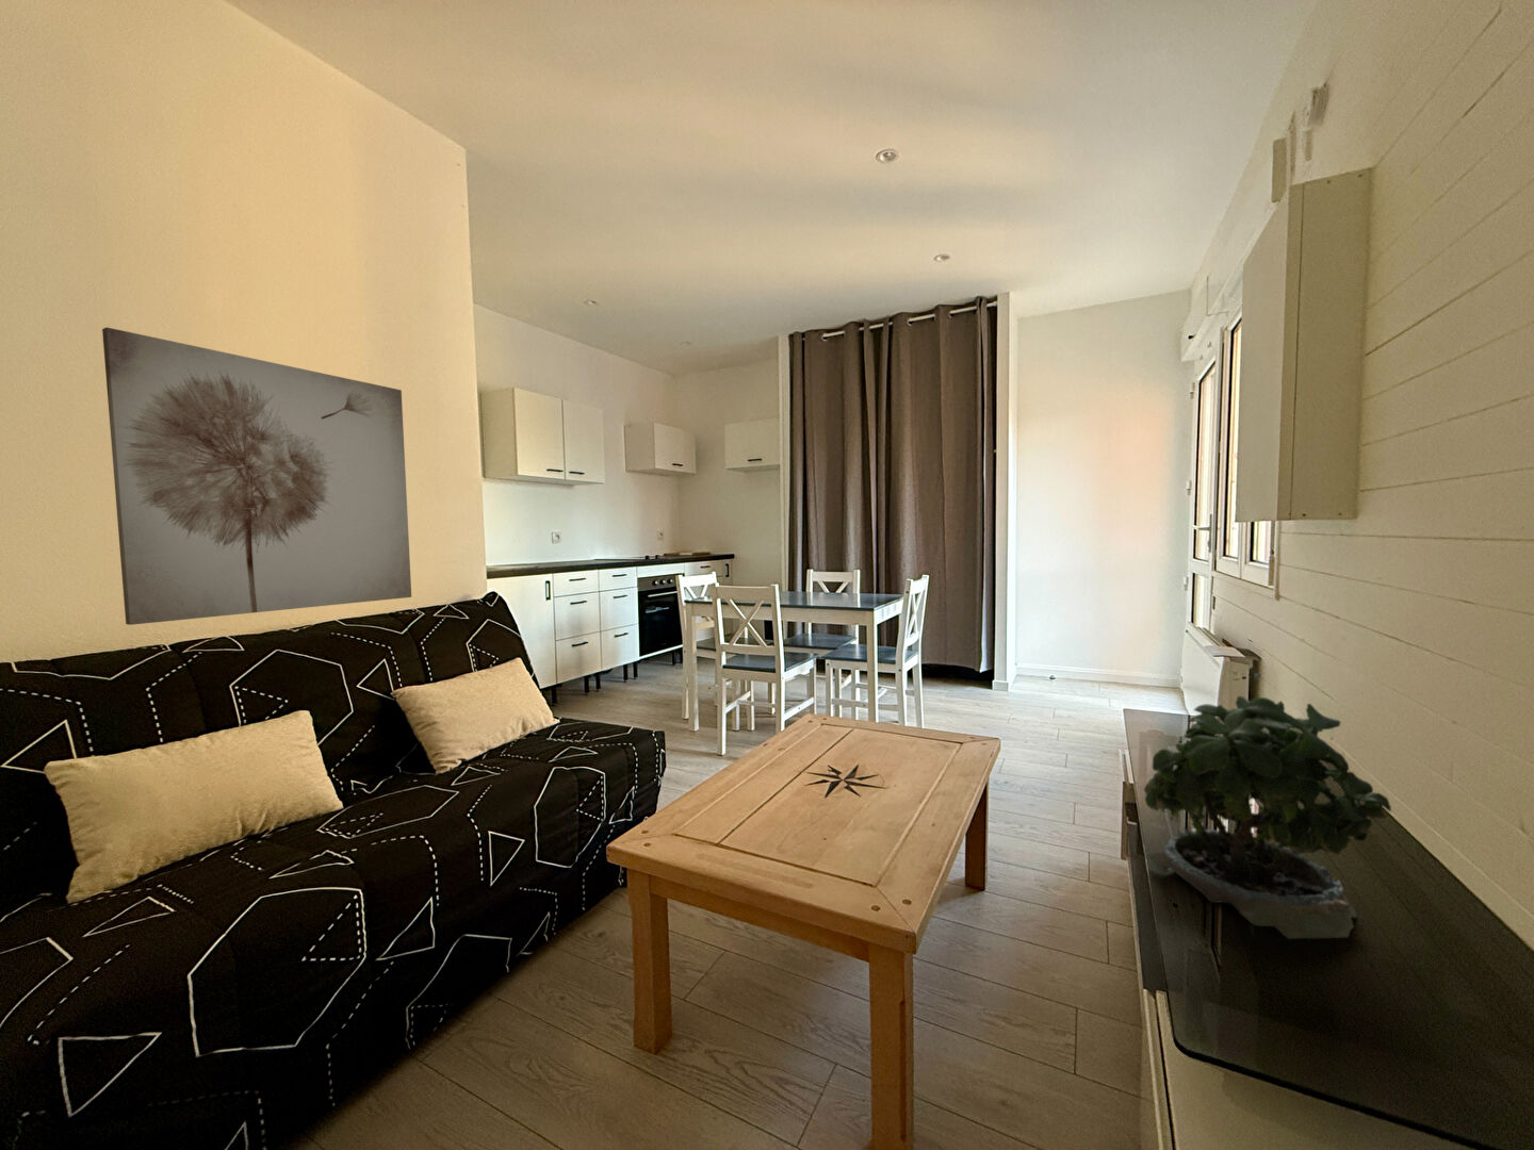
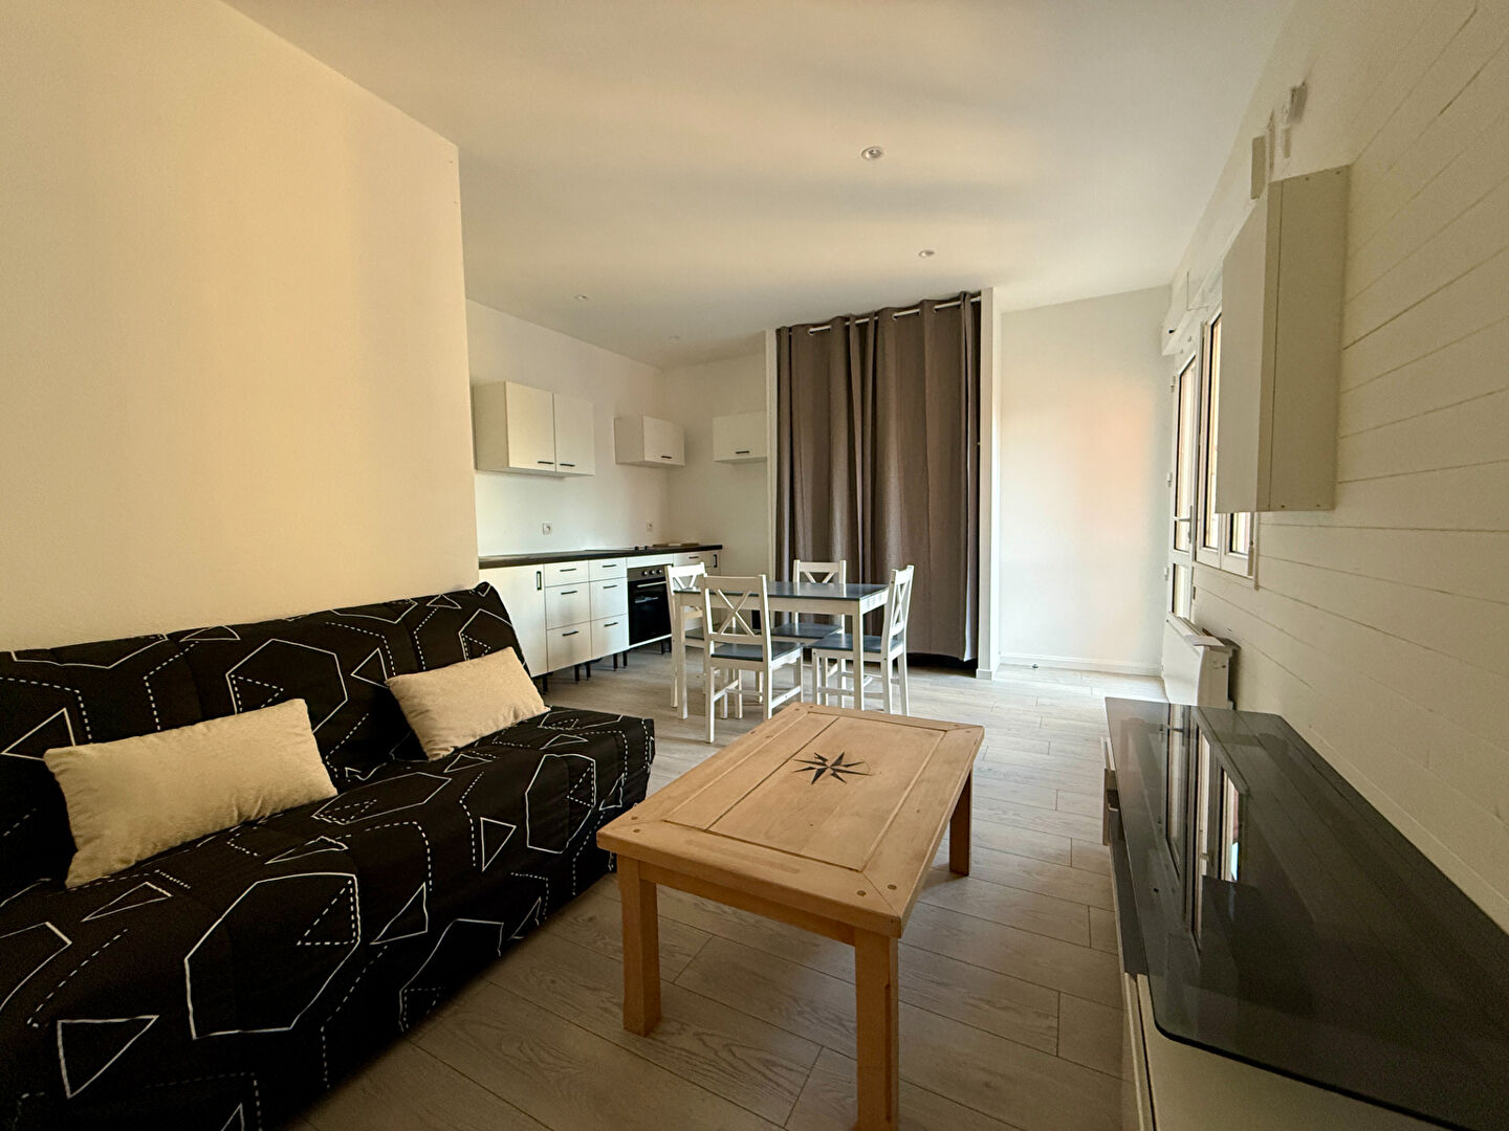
- wall art (285, 488)
- potted plant (1255, 785)
